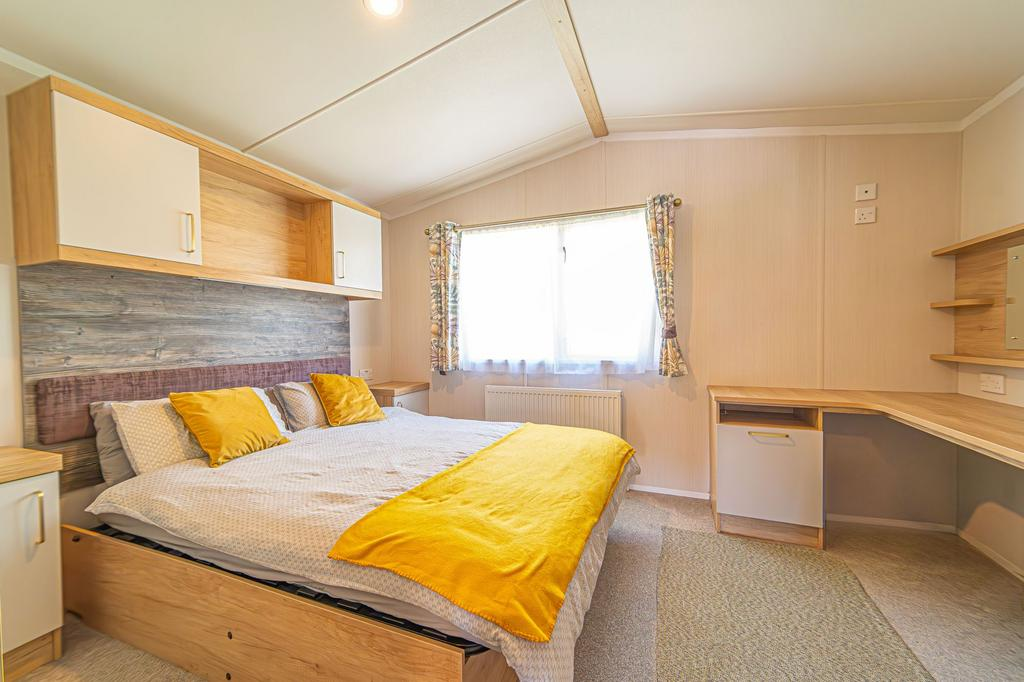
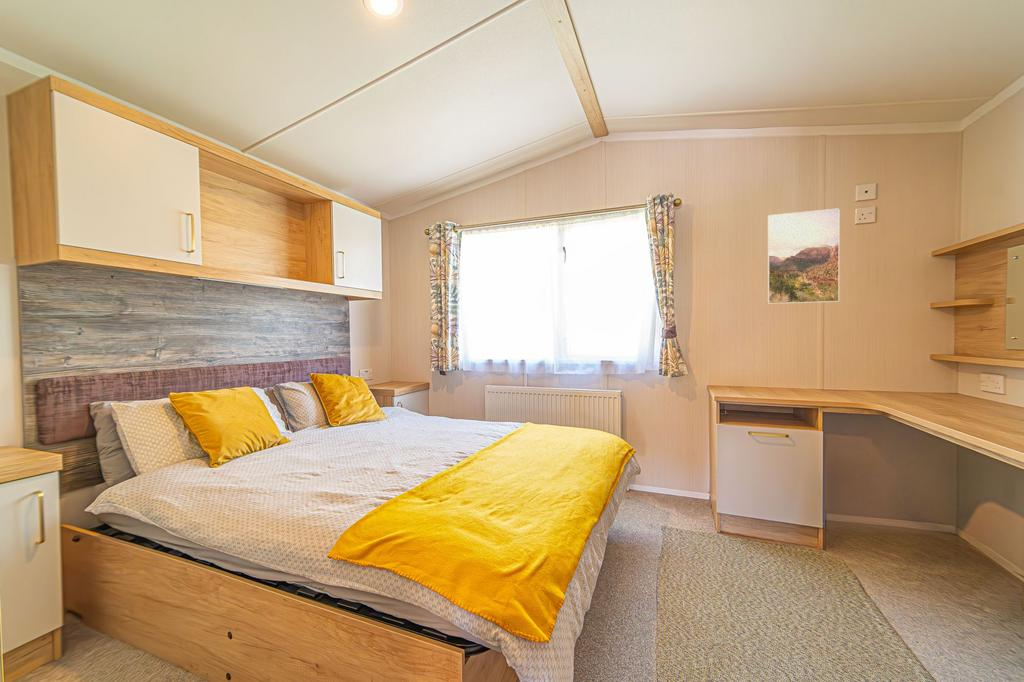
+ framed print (802, 257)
